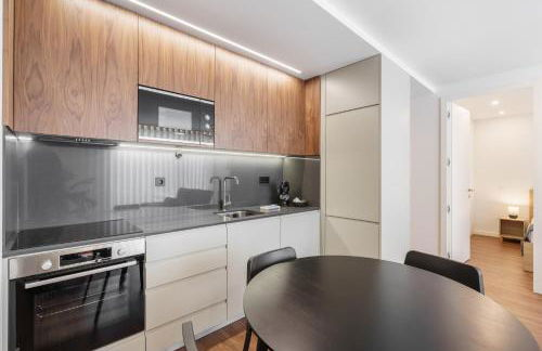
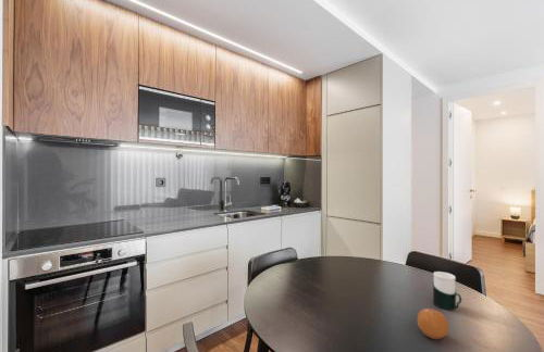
+ cup (447, 291)
+ fruit (432, 323)
